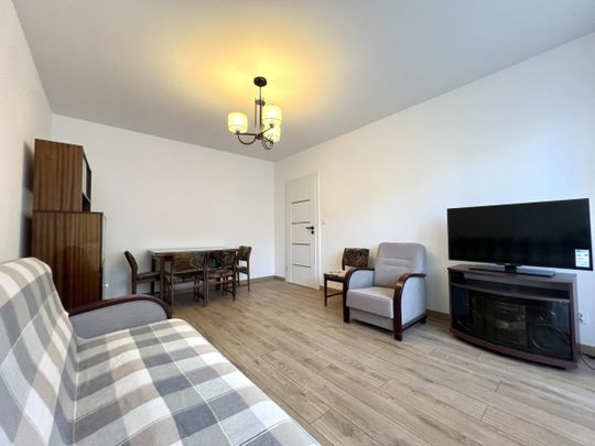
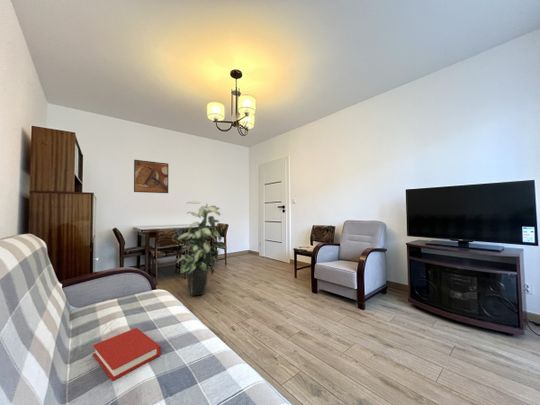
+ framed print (151, 177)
+ book (126, 350)
+ indoor plant (199, 246)
